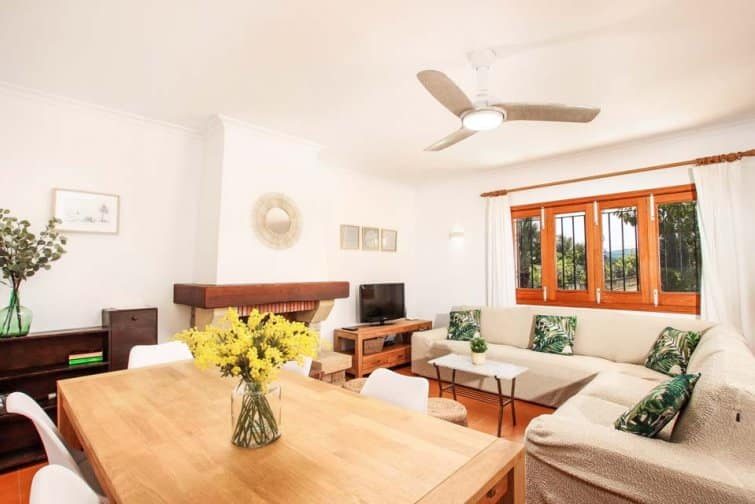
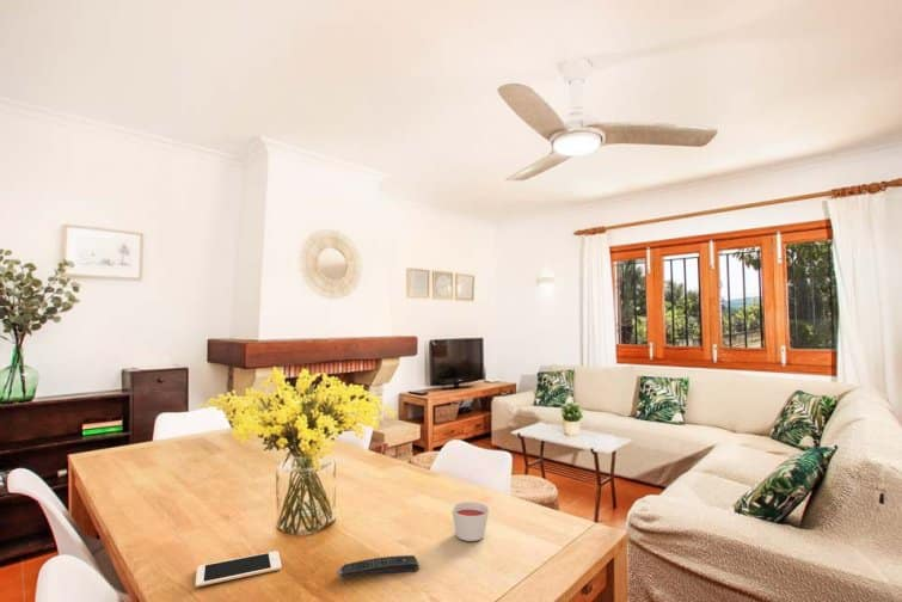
+ remote control (378, 566)
+ candle (470, 521)
+ cell phone (239, 567)
